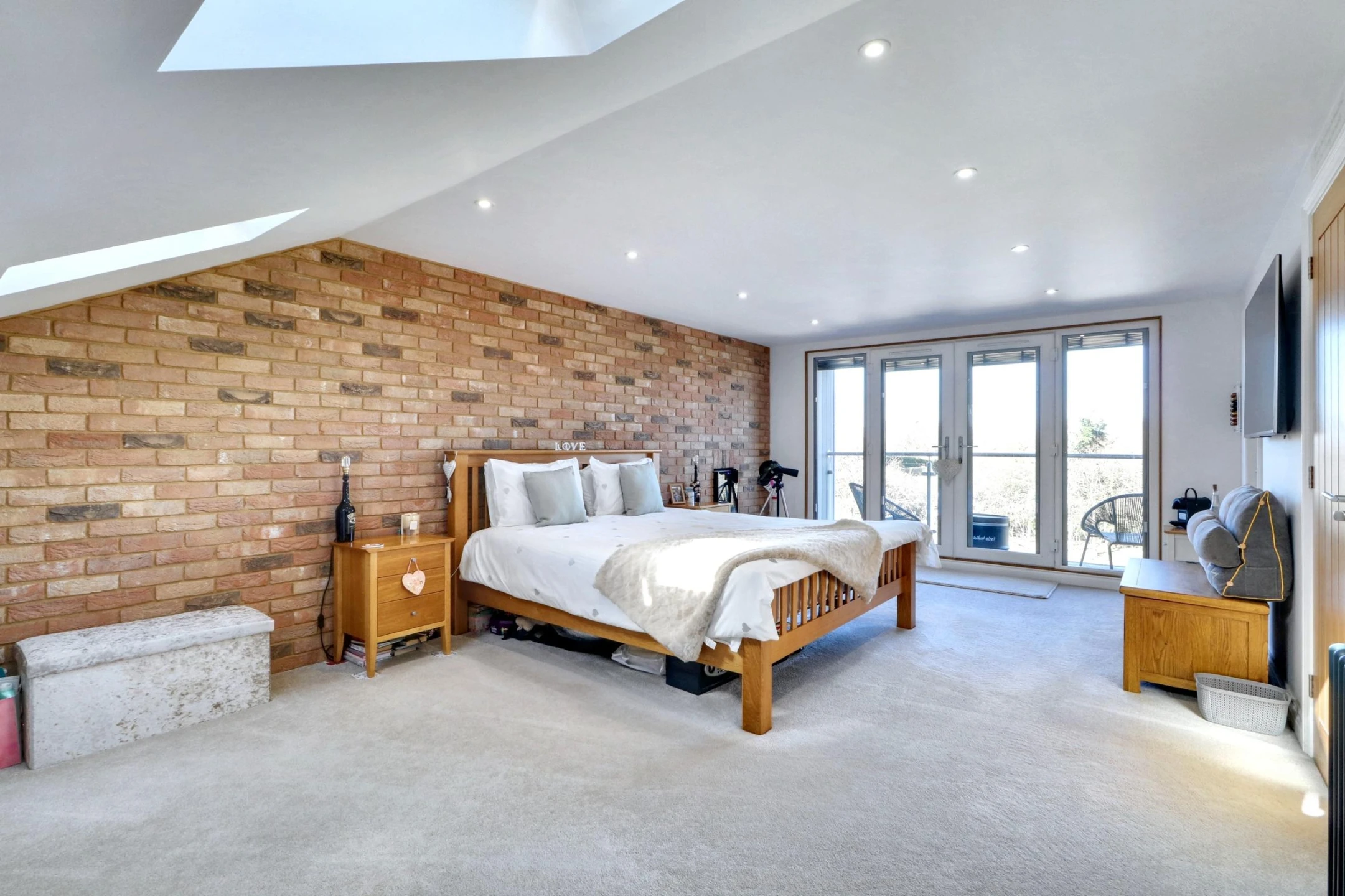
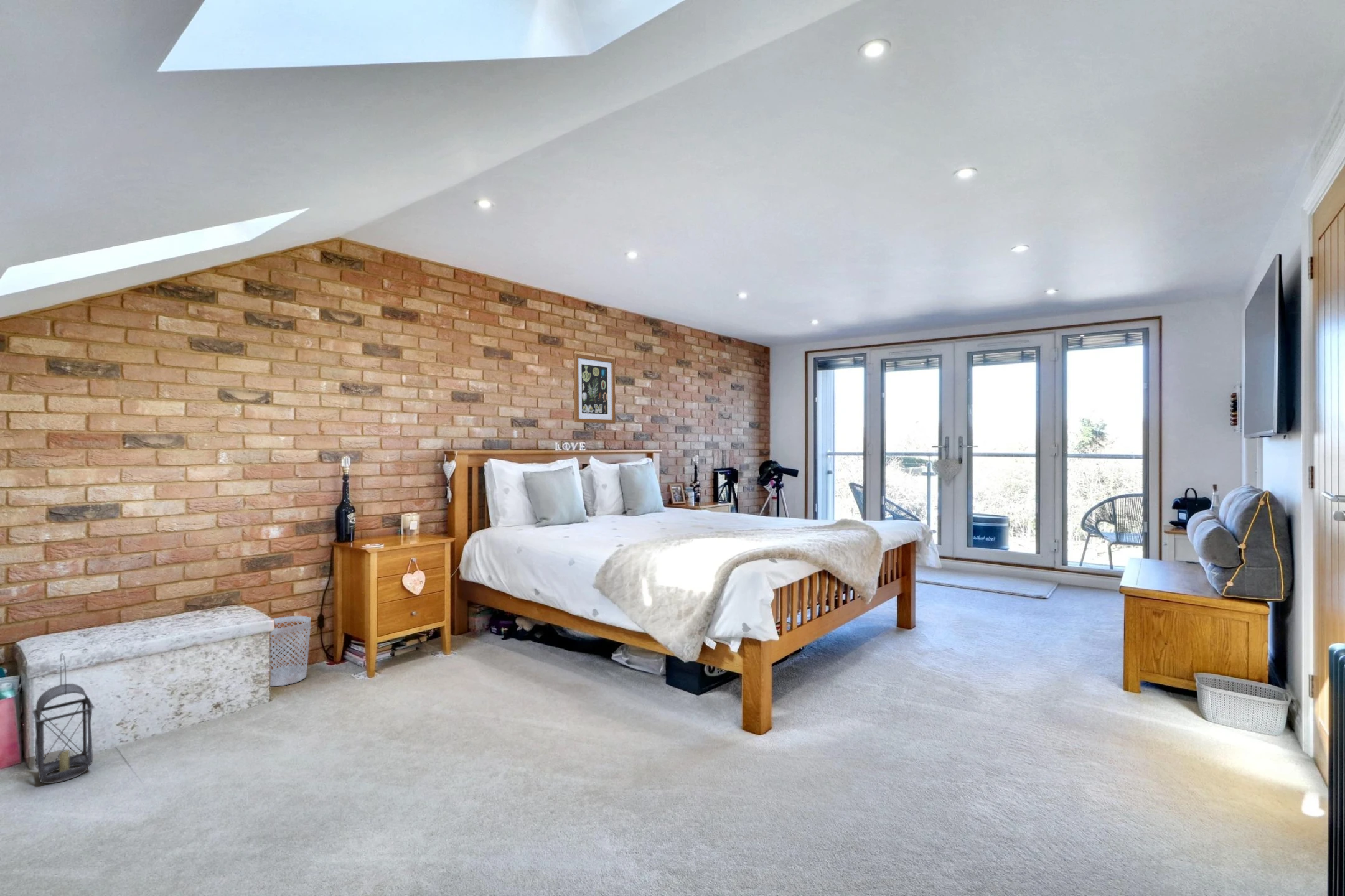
+ wastebasket (284, 651)
+ lantern (63, 714)
+ wall art (595, 390)
